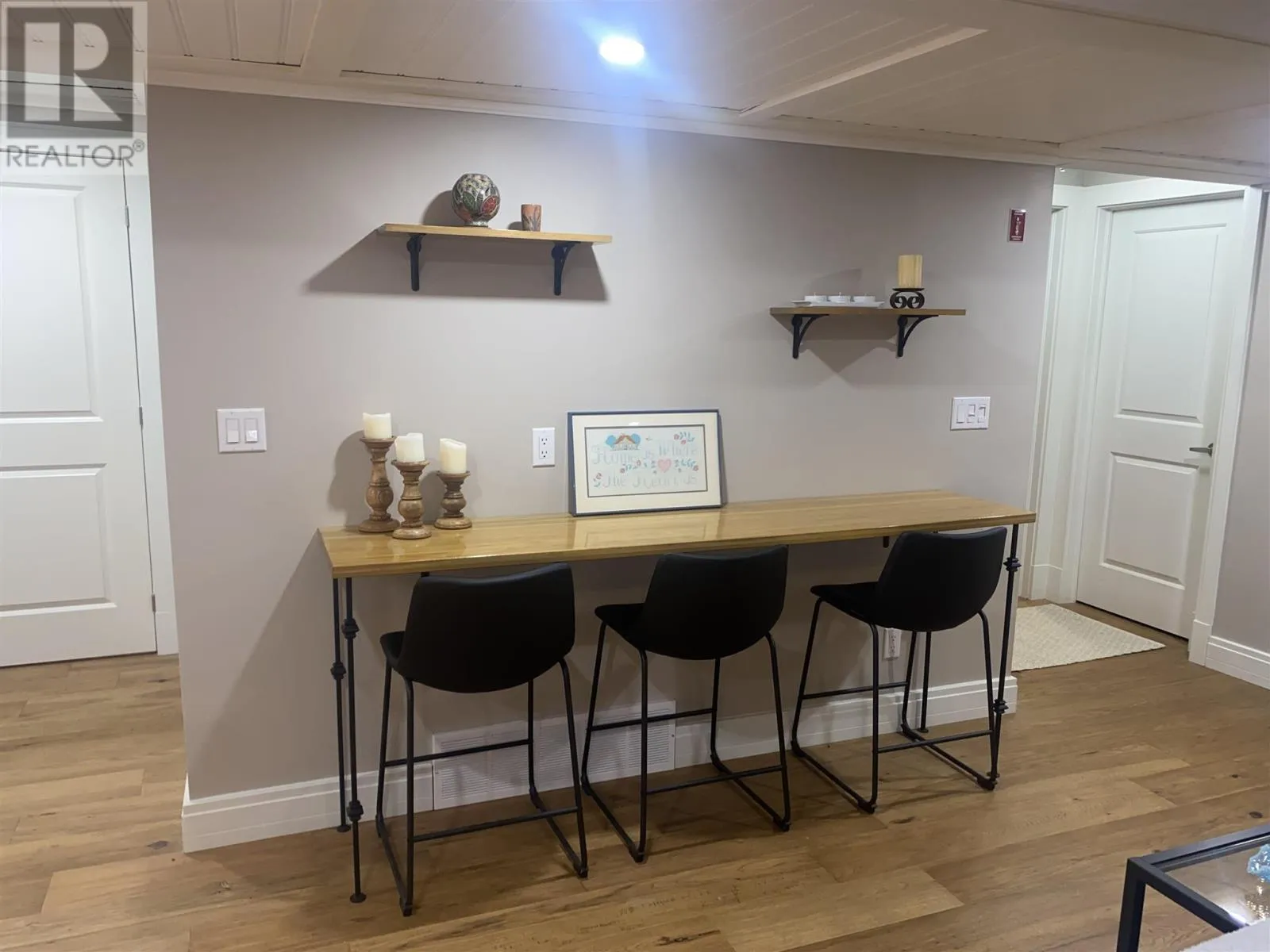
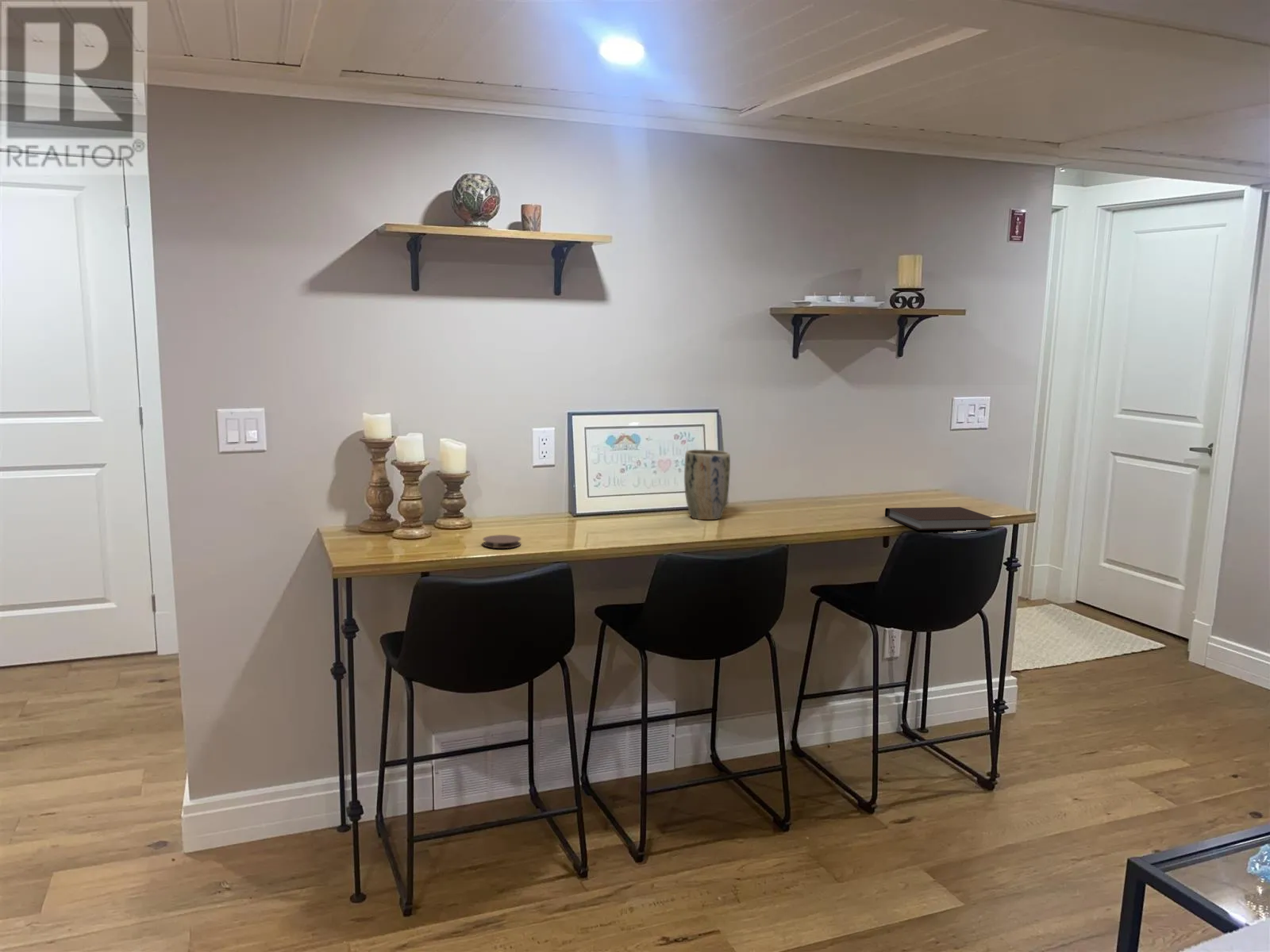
+ coaster (502, 541)
+ plant pot (706, 484)
+ notebook (939, 517)
